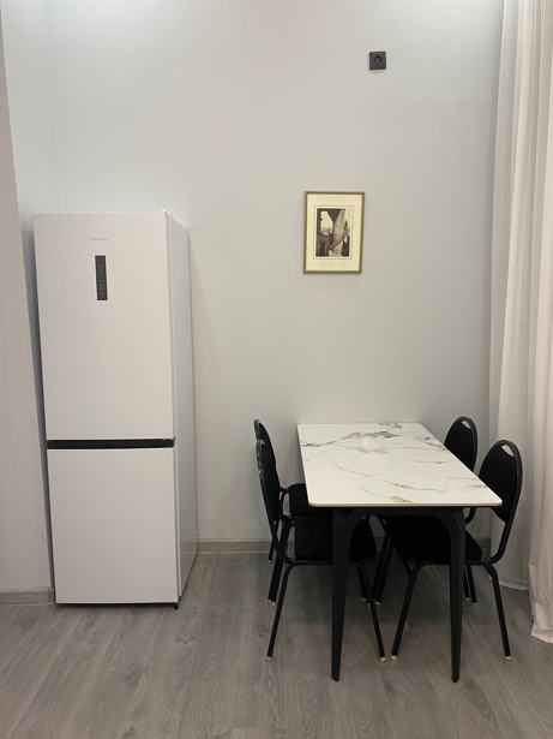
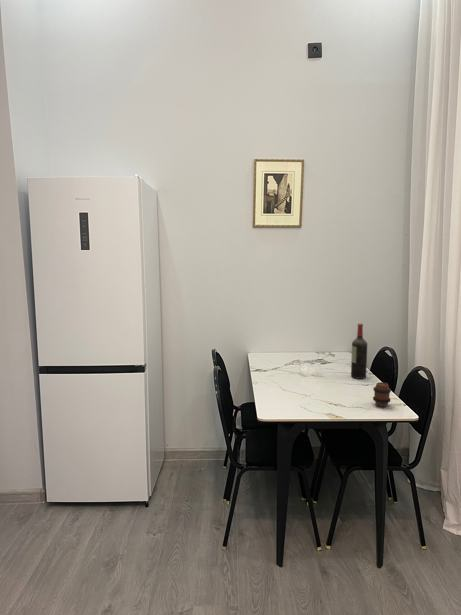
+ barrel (381, 394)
+ wine bottle (359, 350)
